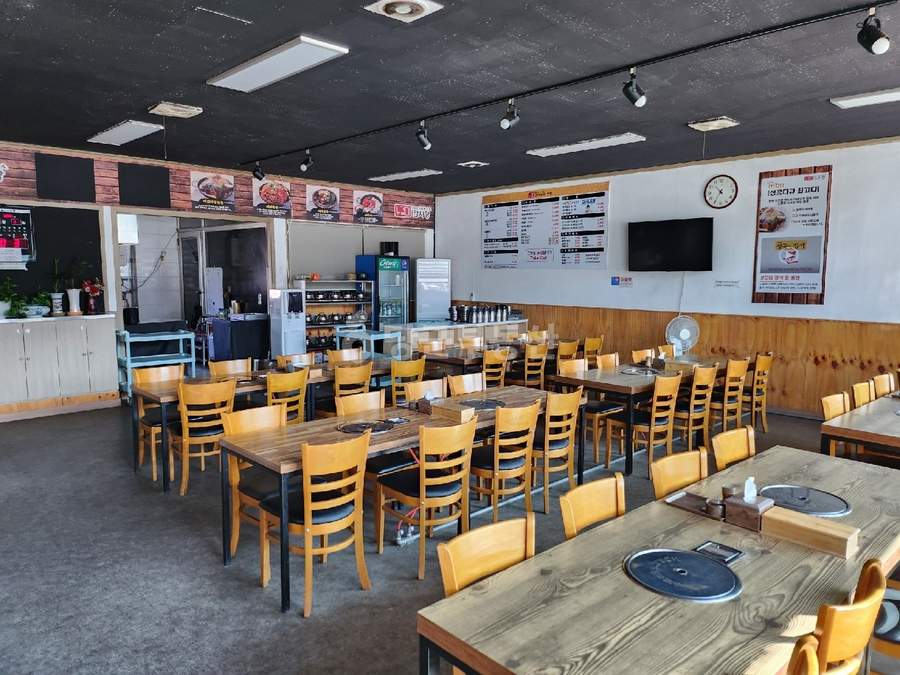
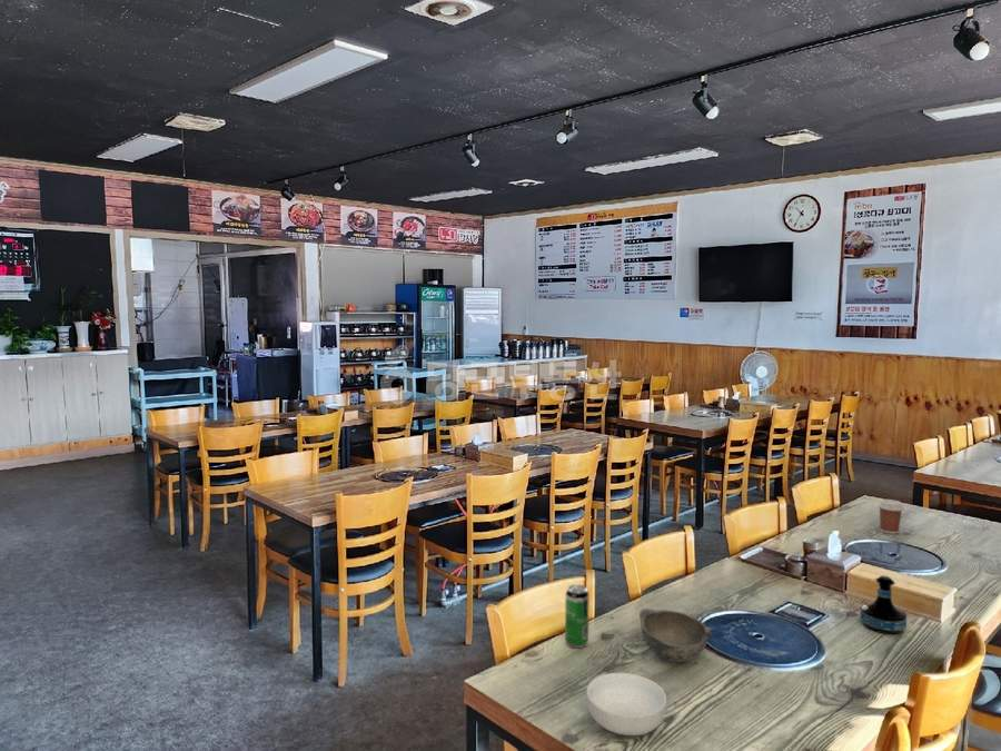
+ tequila bottle (883, 601)
+ beverage can (576, 615)
+ cereal bowl (625, 708)
+ coffee cup (890, 516)
+ bowl (674, 638)
